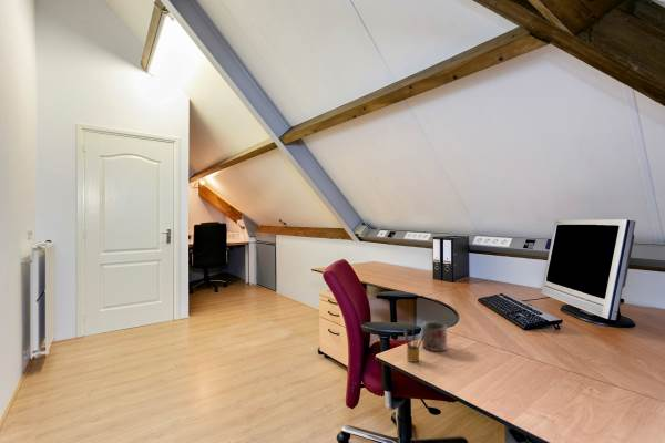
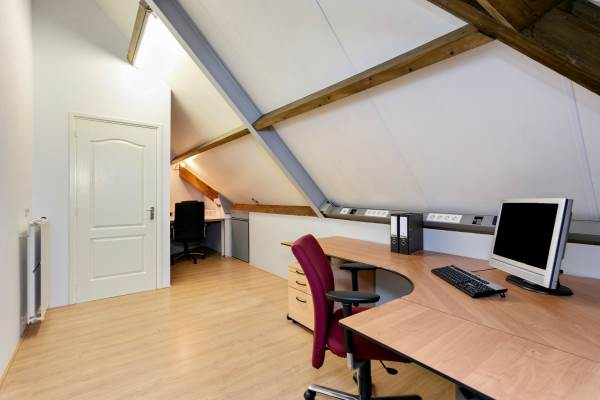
- pencil box (413, 344)
- mug (436, 334)
